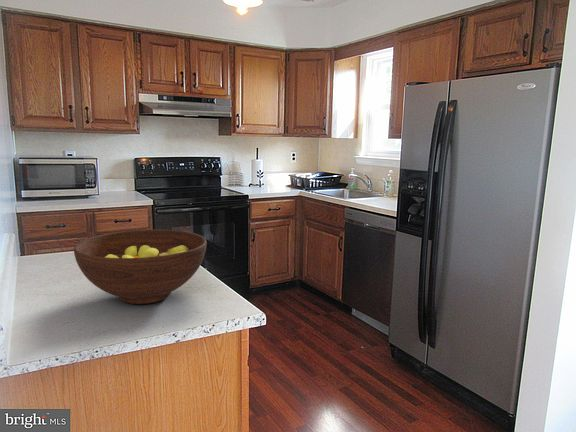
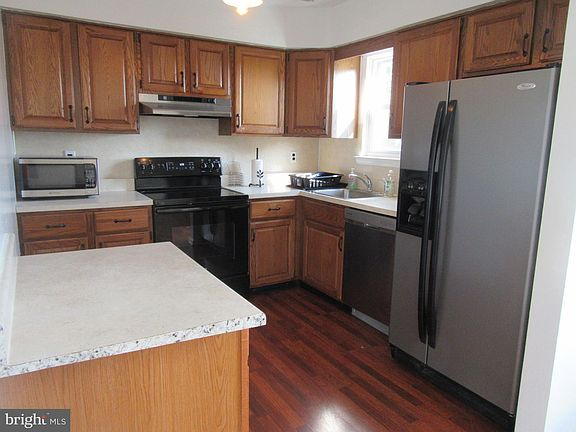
- fruit bowl (144, 269)
